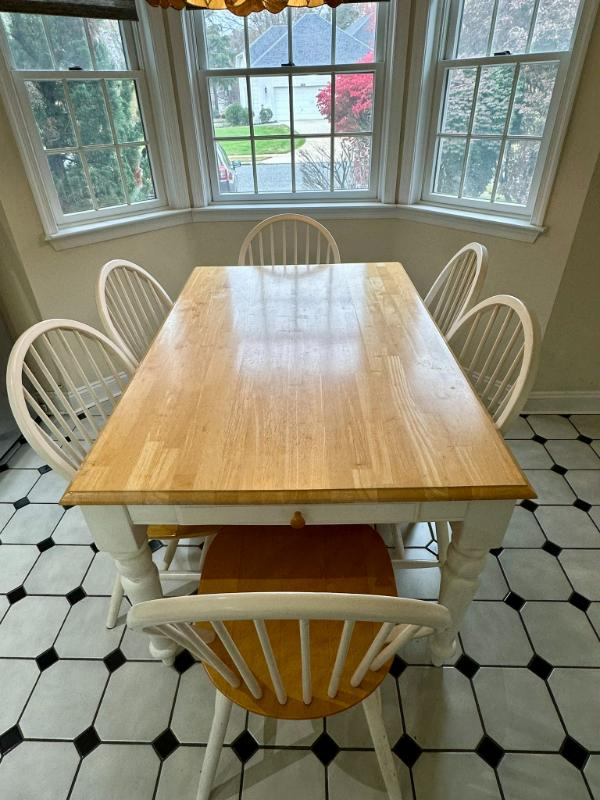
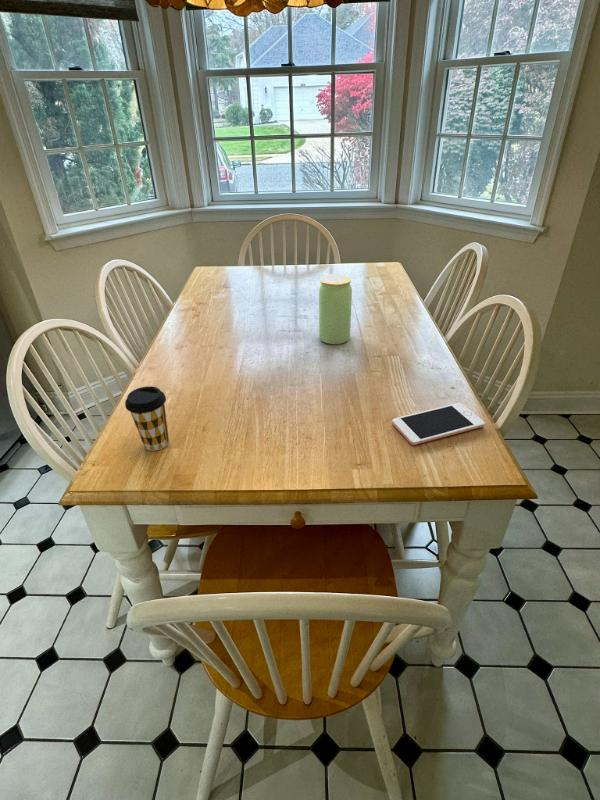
+ jar (335, 309)
+ coffee cup (150, 419)
+ cell phone (437, 422)
